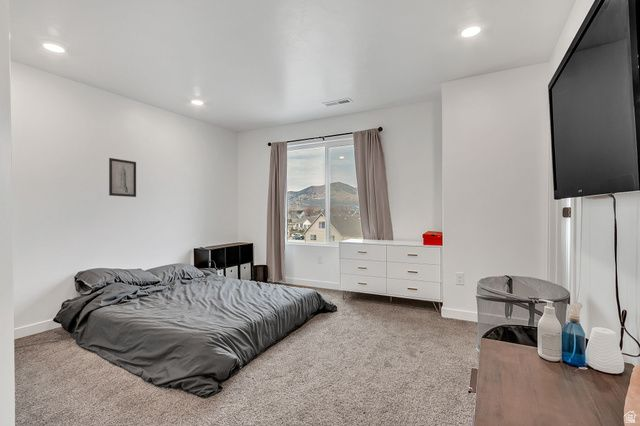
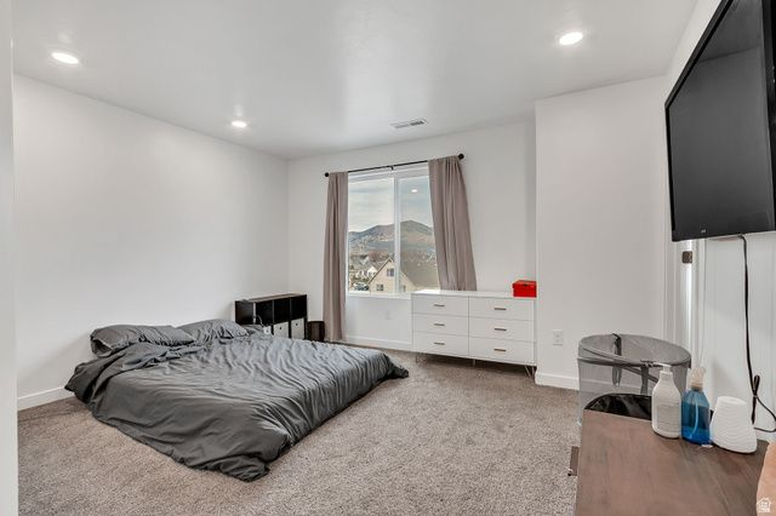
- wall art (123, 178)
